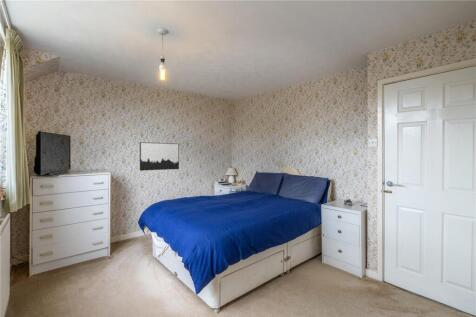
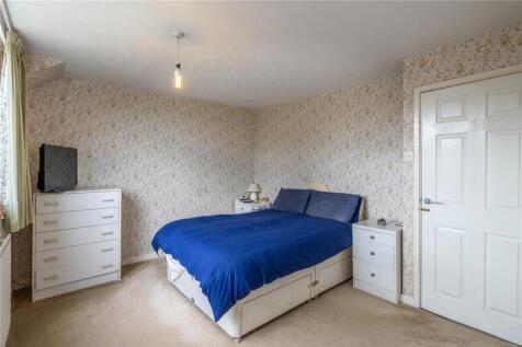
- wall art (160, 156)
